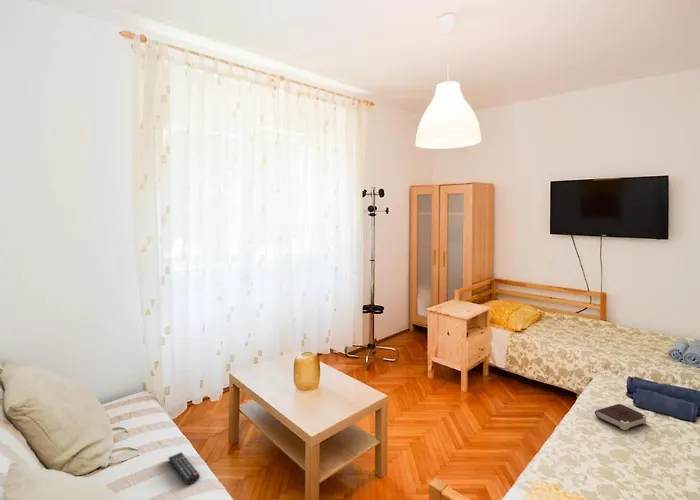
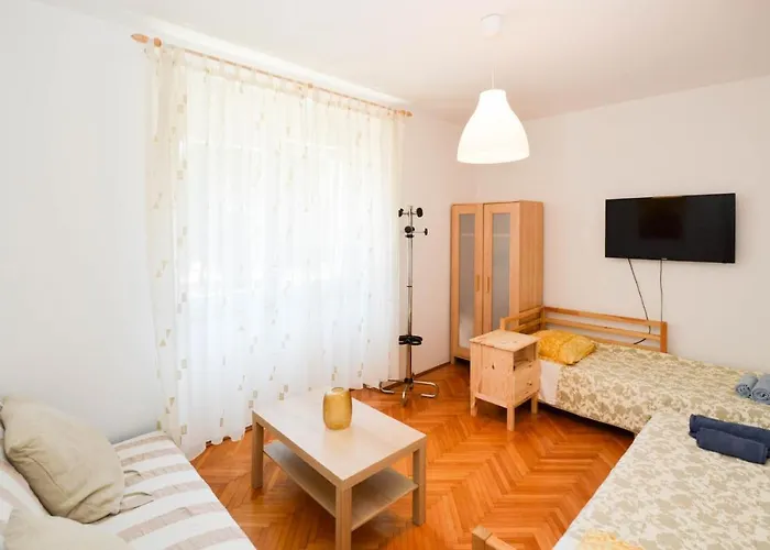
- book (620, 415)
- remote control (183, 467)
